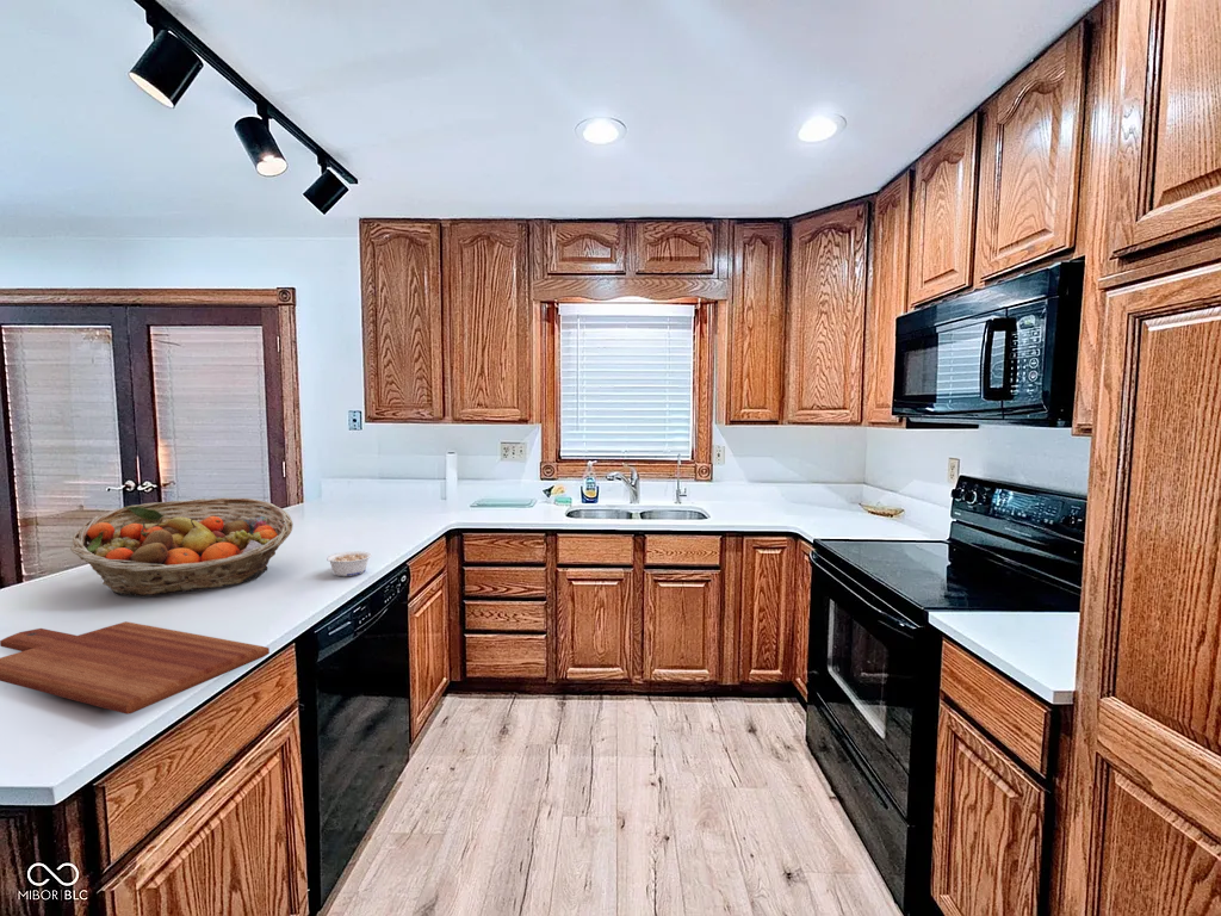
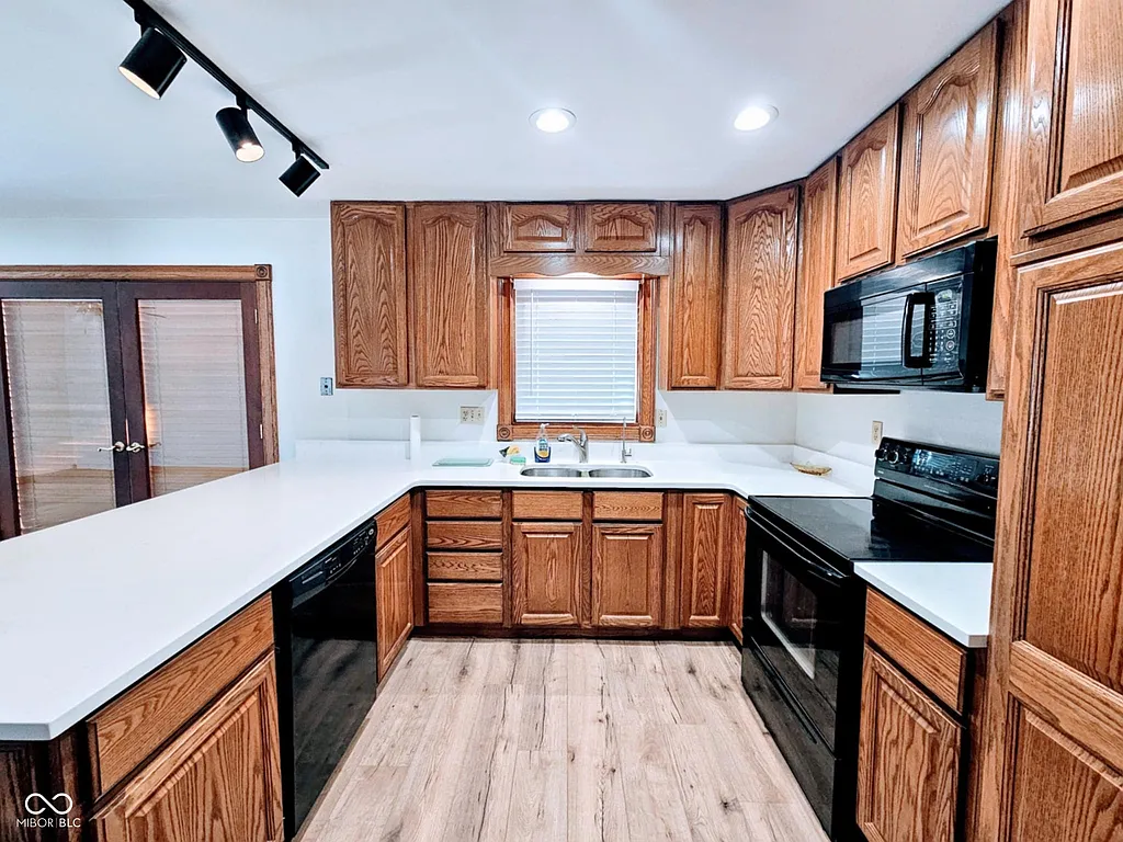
- cutting board (122, 658)
- fruit basket (192, 541)
- legume (349, 563)
